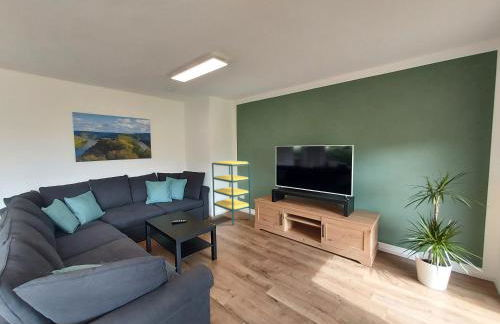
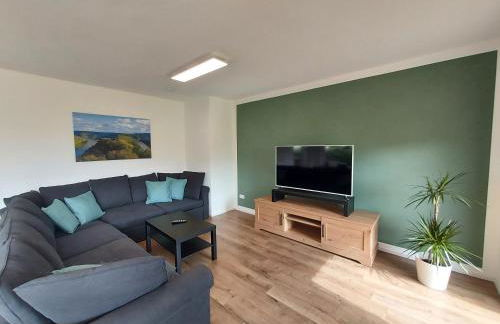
- shelving unit (231, 189)
